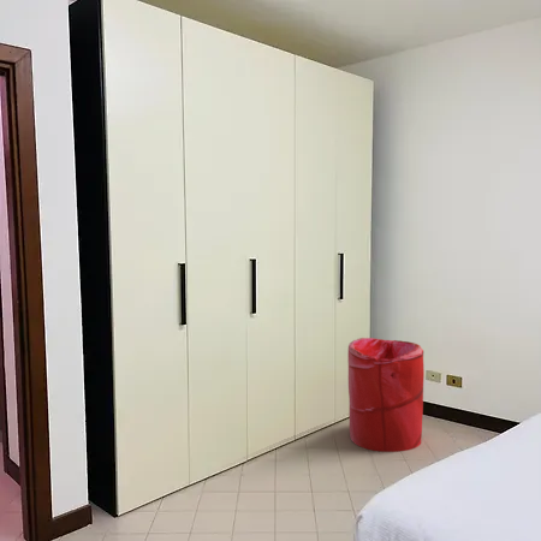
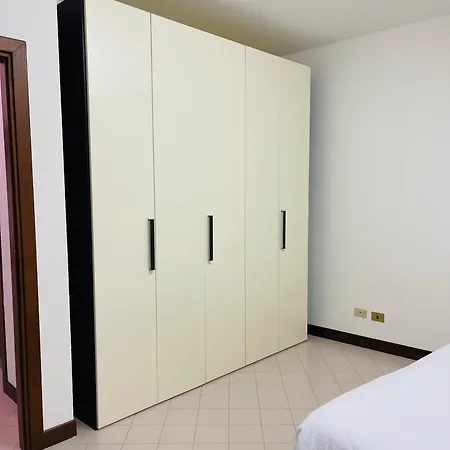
- laundry hamper (385, 391)
